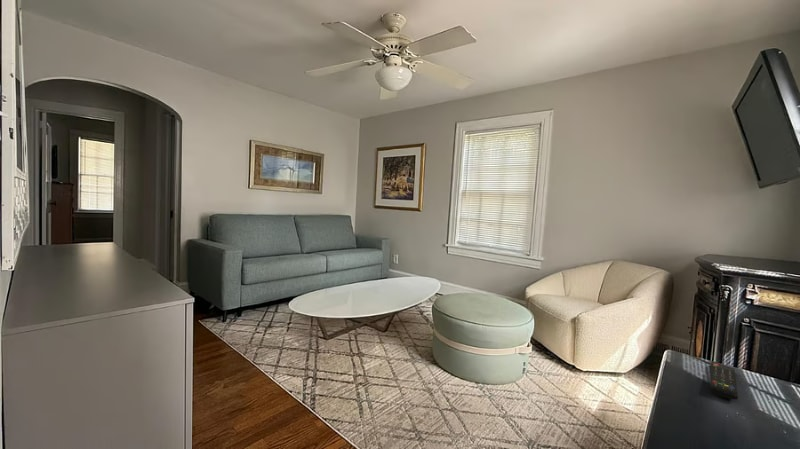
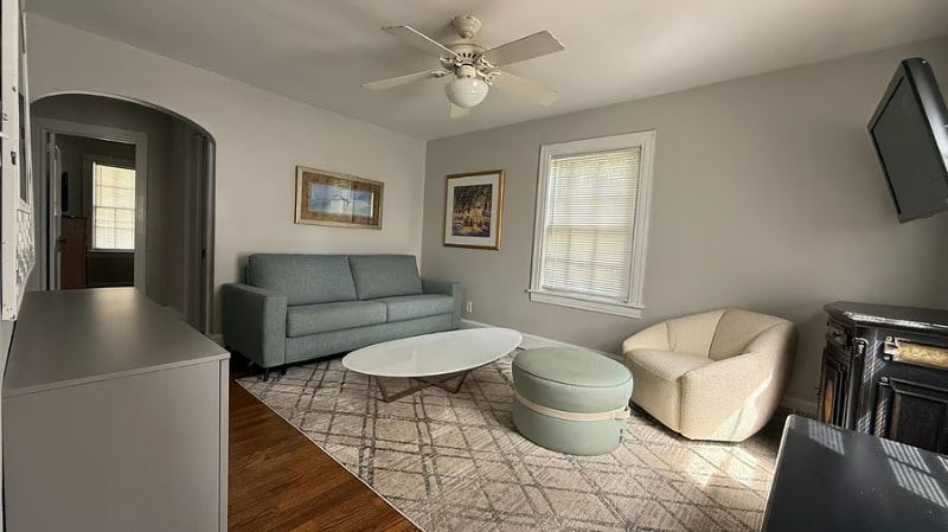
- remote control (722, 379)
